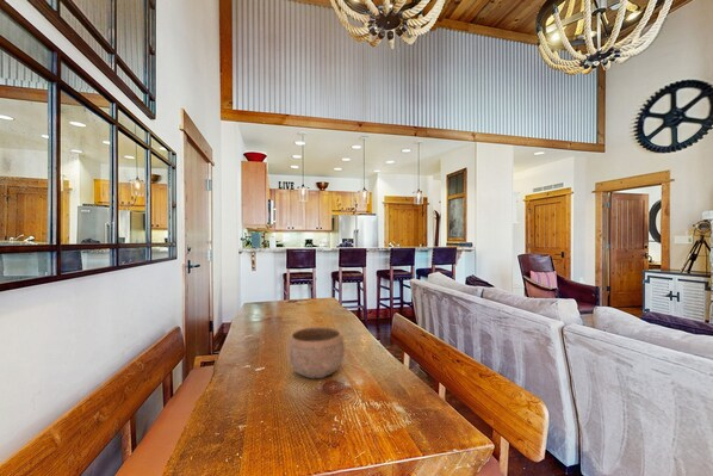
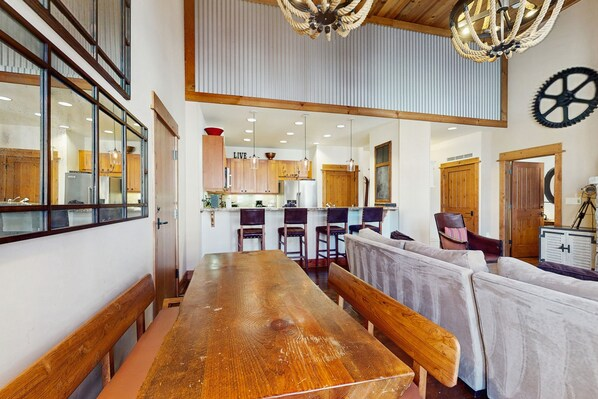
- bowl (316, 352)
